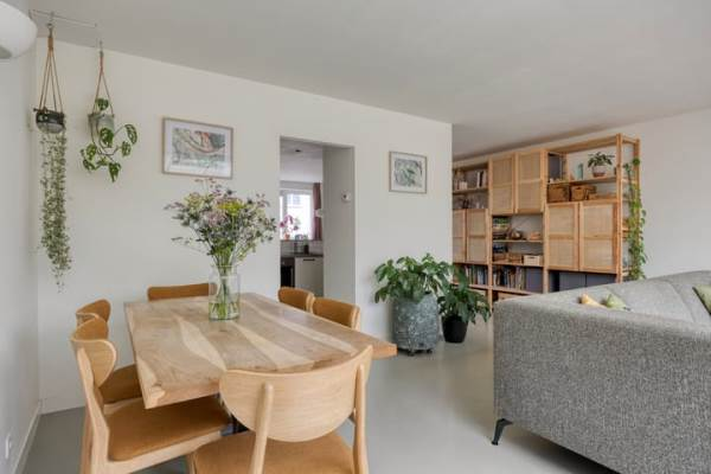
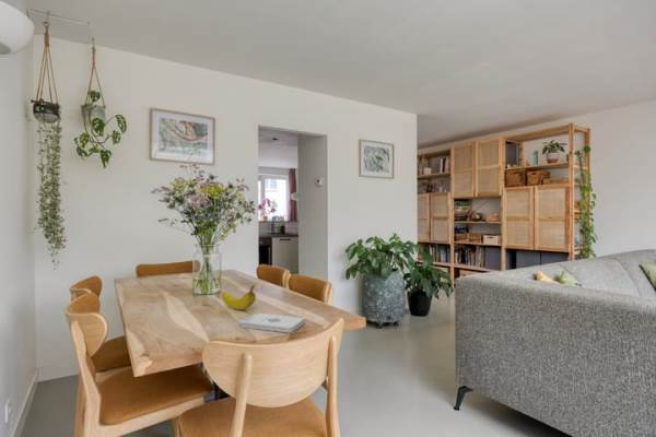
+ fruit (237, 298)
+ notepad (272, 321)
